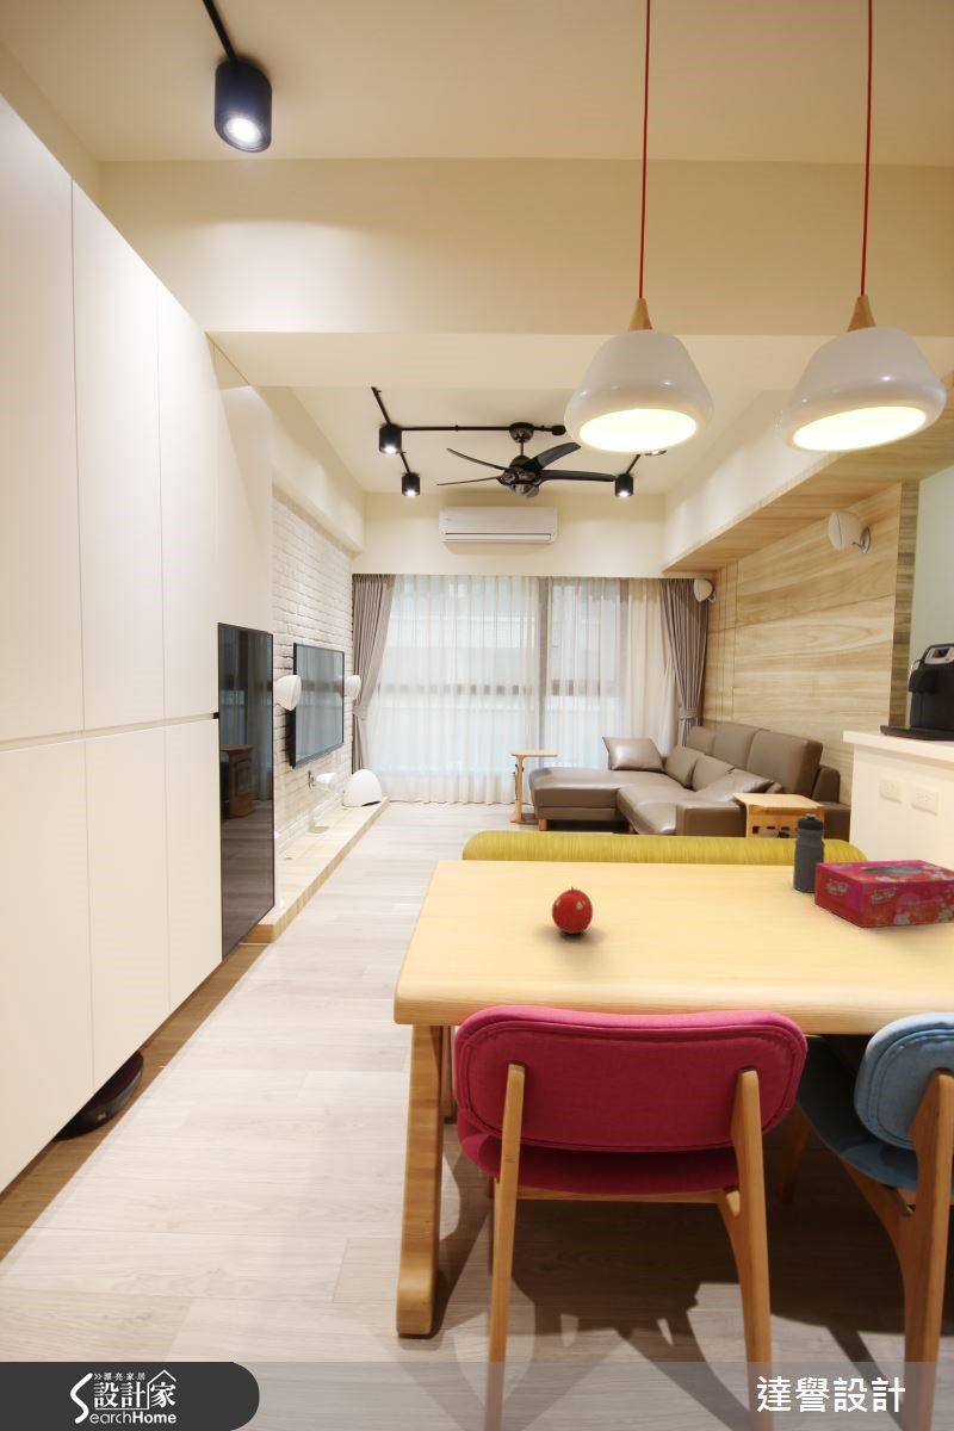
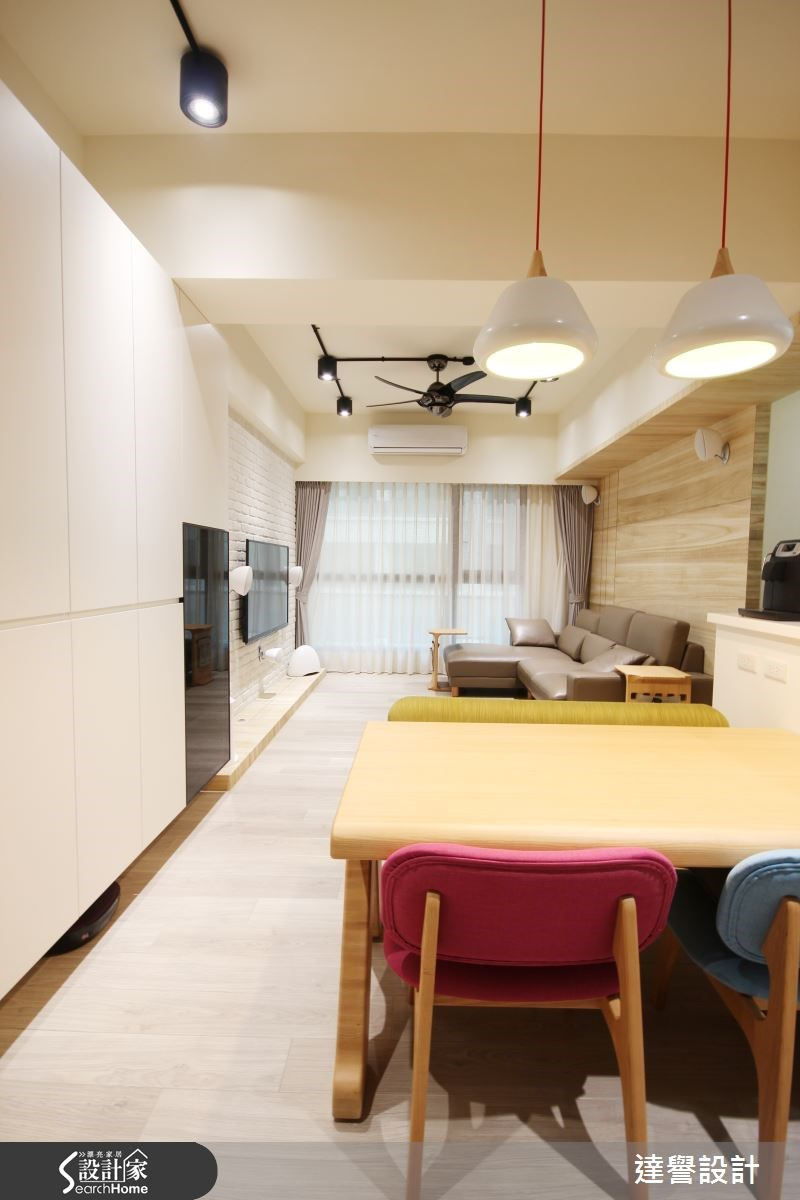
- fruit (571, 907)
- tissue box (892, 891)
- water bottle (809, 851)
